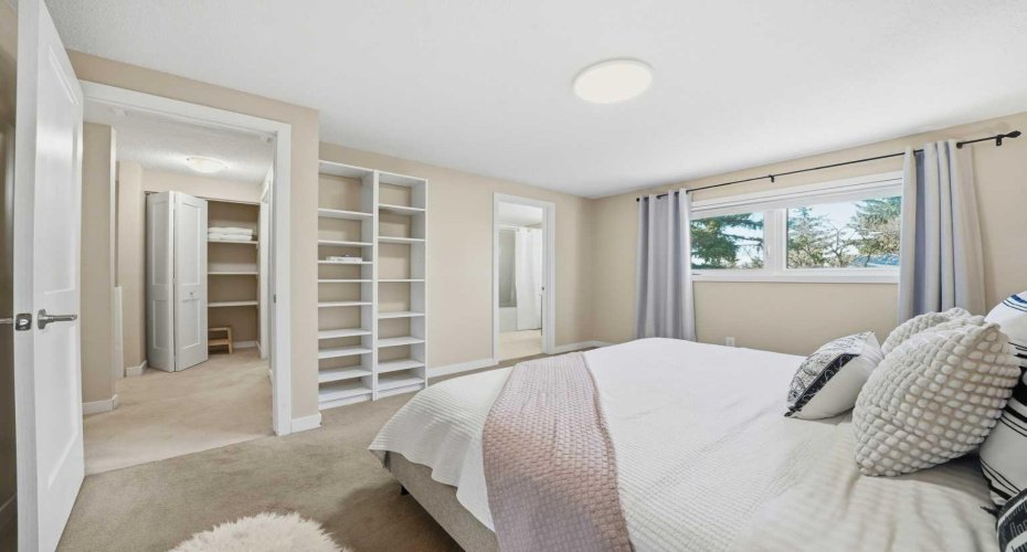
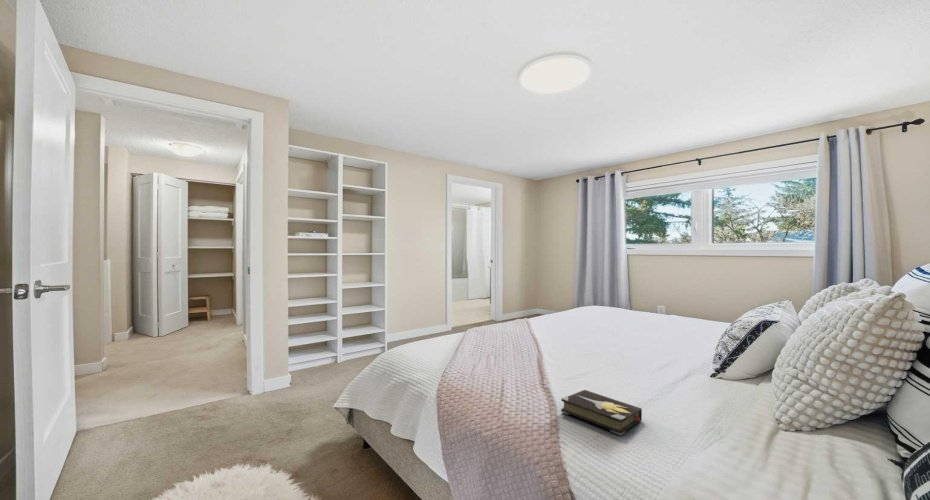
+ hardback book (600, 408)
